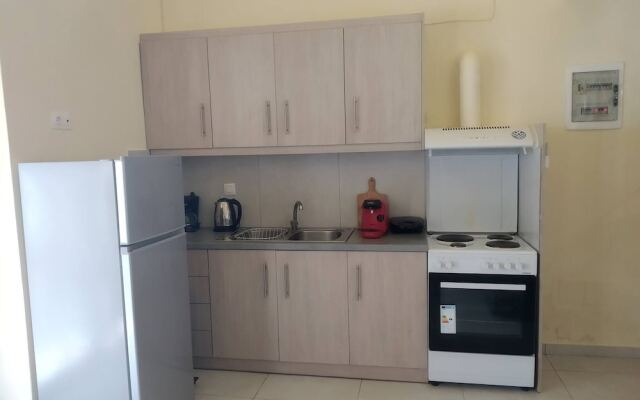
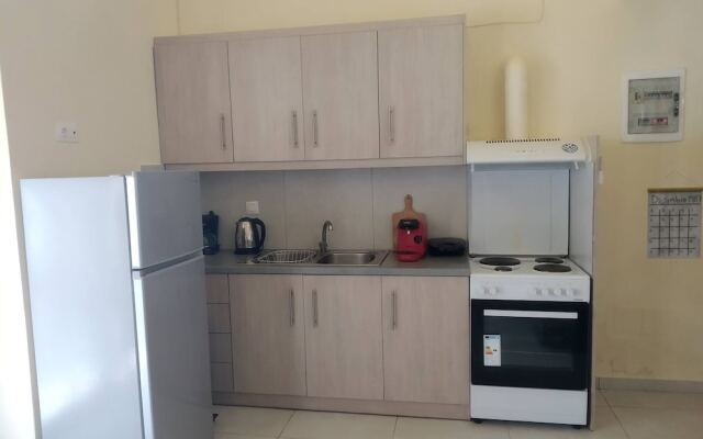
+ calendar (674, 214)
